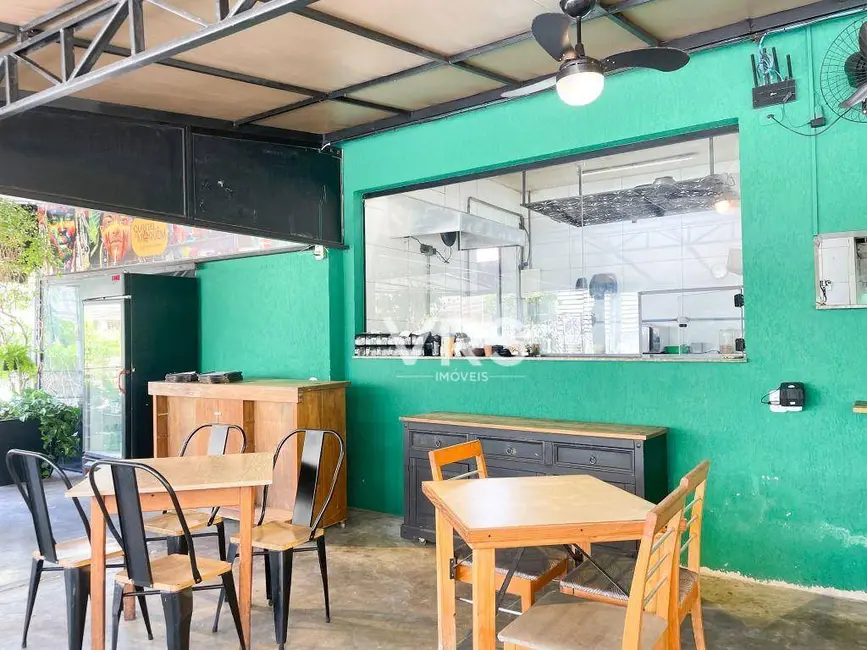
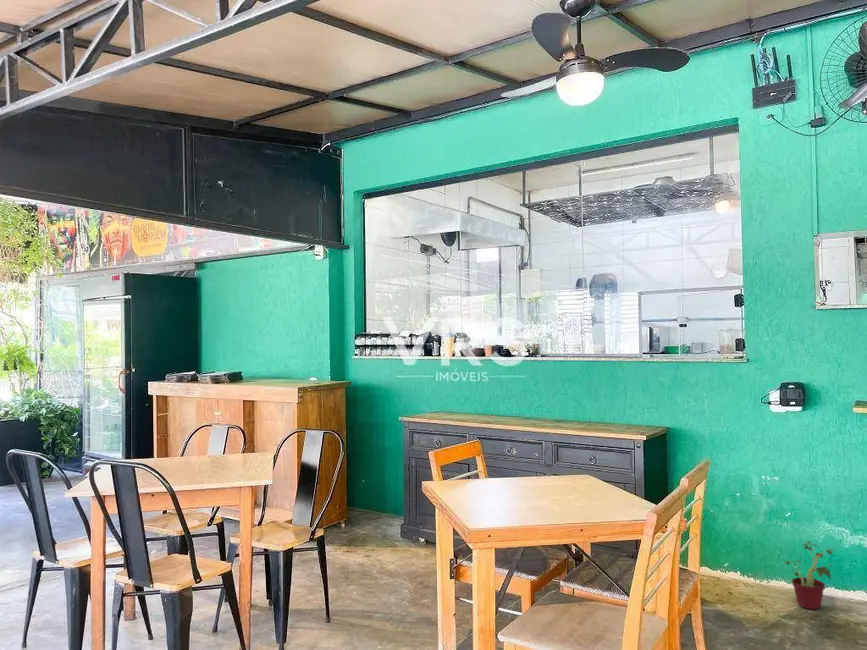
+ potted plant (812, 571)
